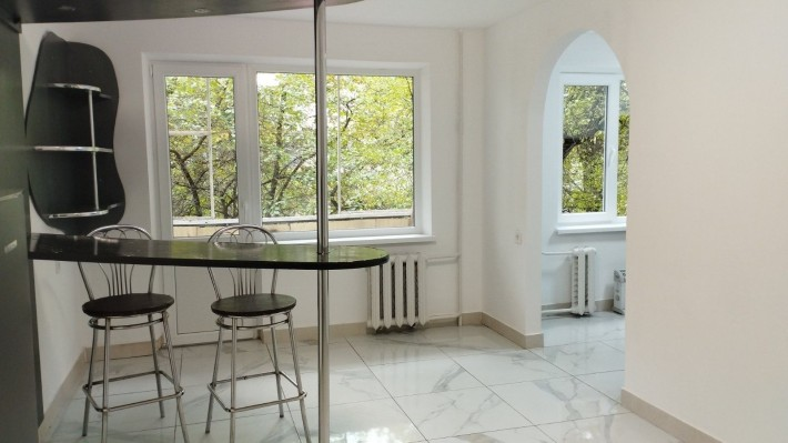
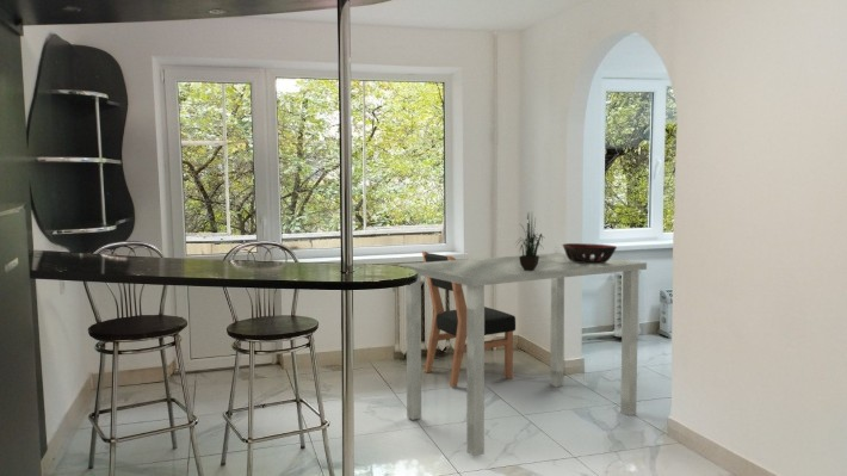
+ decorative bowl (589, 253)
+ dining chair (465, 313)
+ potted plant (531, 235)
+ dining table (550, 347)
